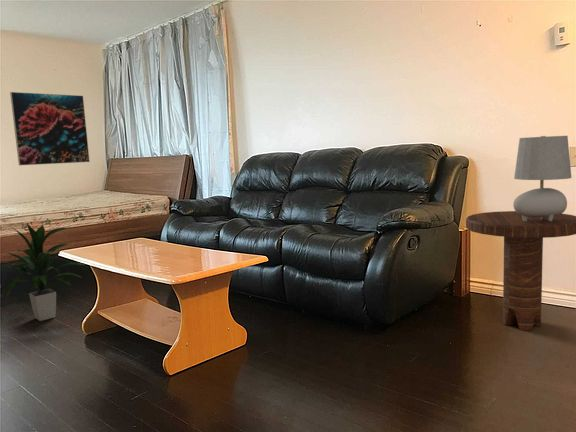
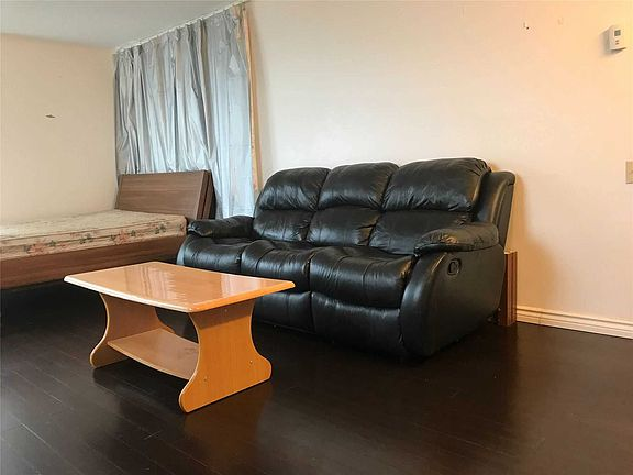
- table lamp (540, 178)
- indoor plant (40, 269)
- side table (521, 271)
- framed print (52, 129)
